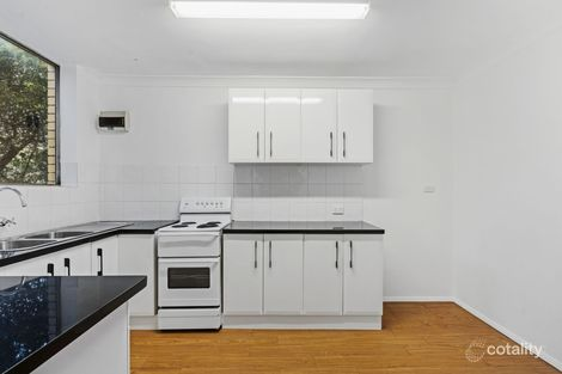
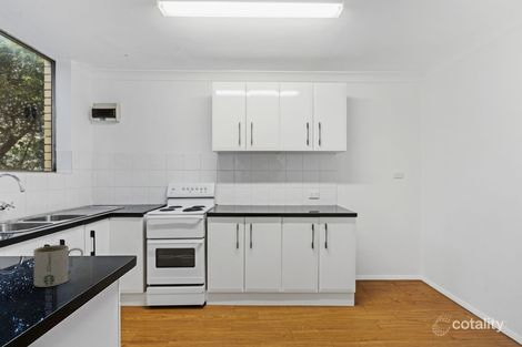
+ mug (59, 264)
